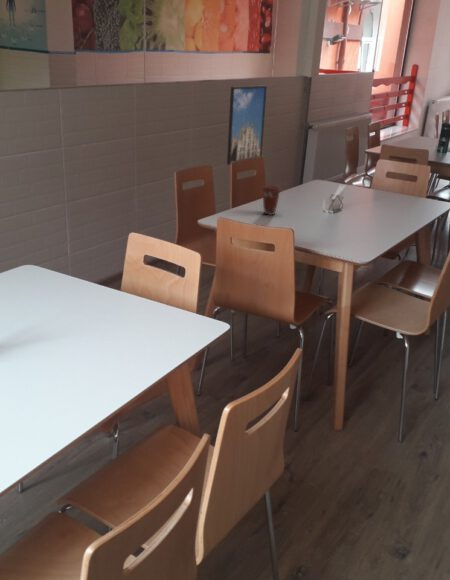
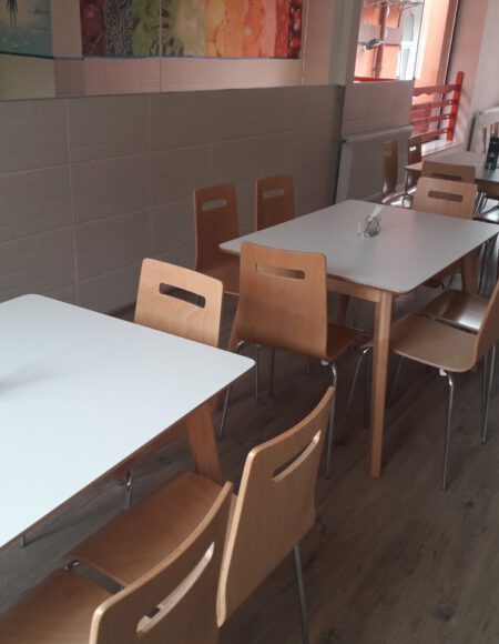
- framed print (247, 124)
- coffee cup (270, 200)
